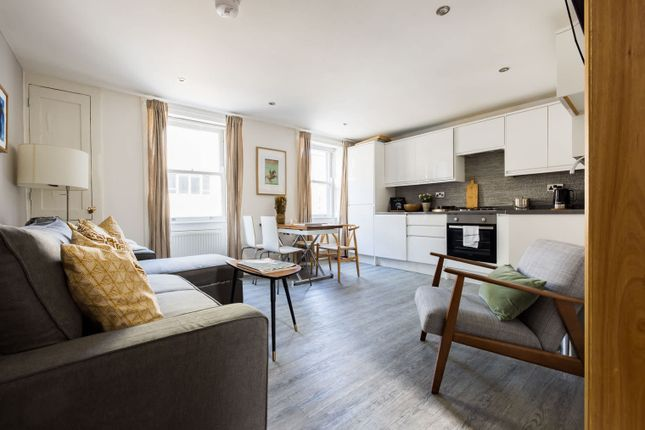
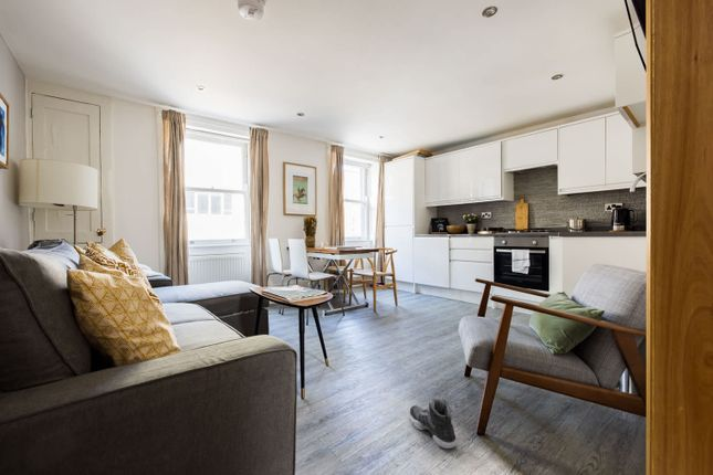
+ sneaker (431, 413)
